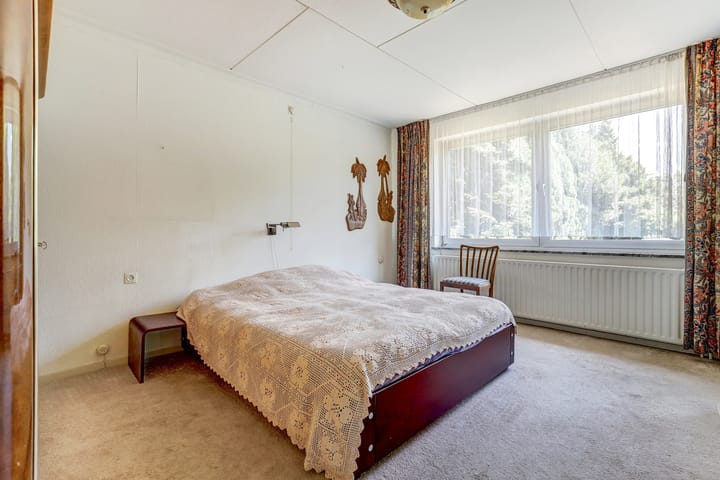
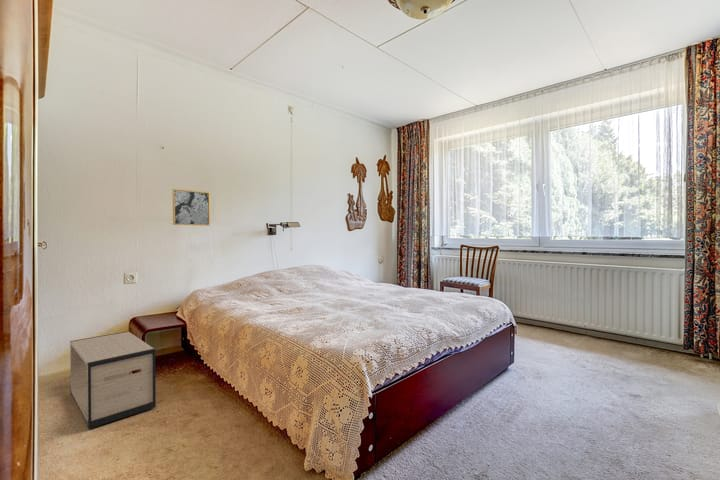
+ wall art (191, 208)
+ nightstand (111, 372)
